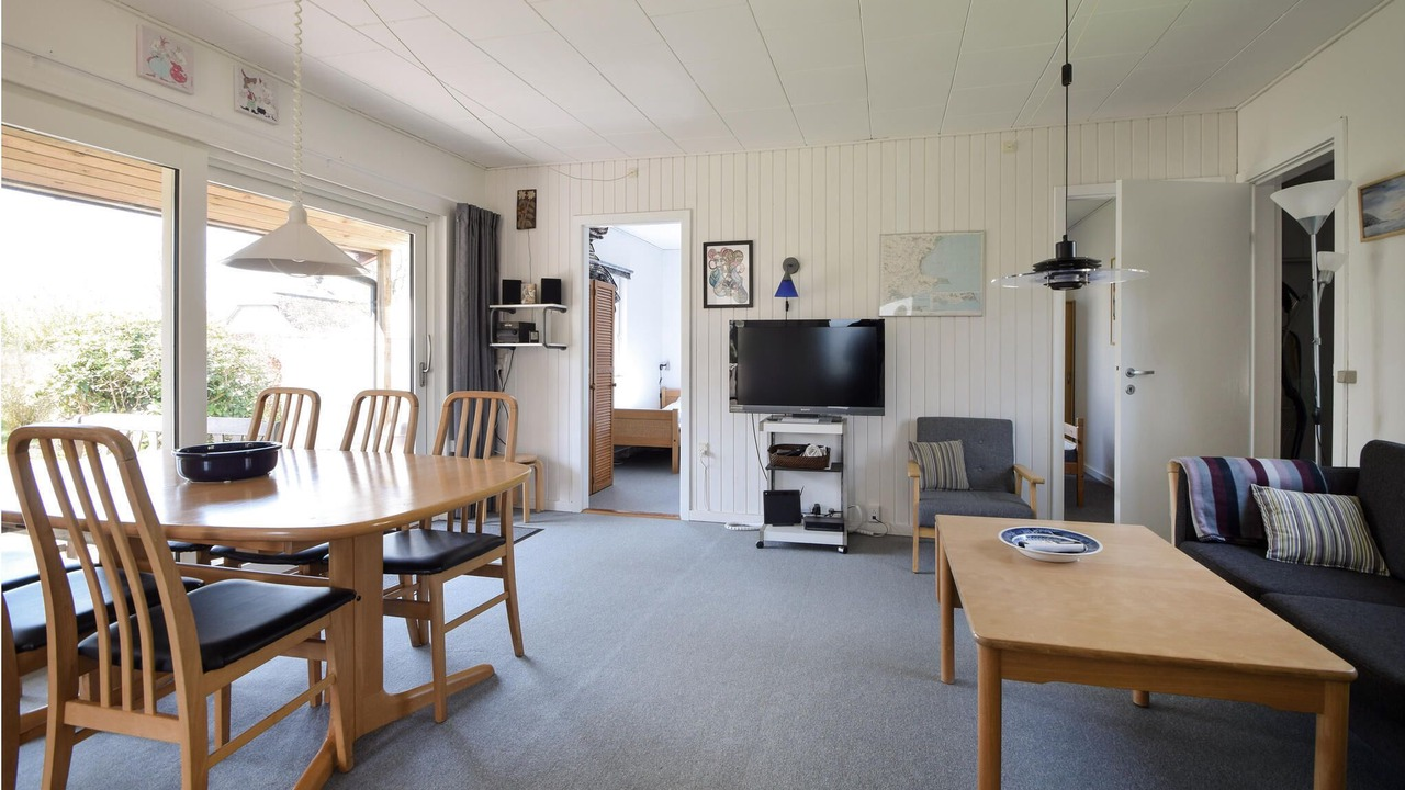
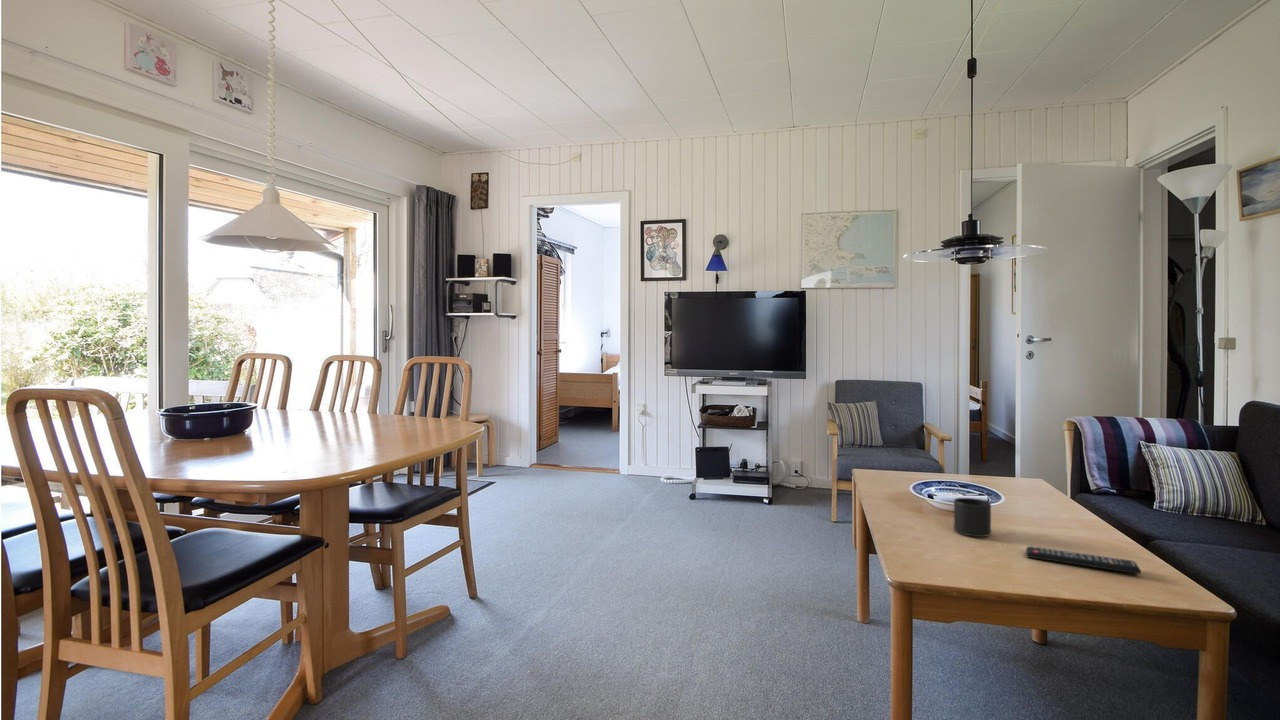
+ mug (971, 515)
+ remote control (1080, 560)
